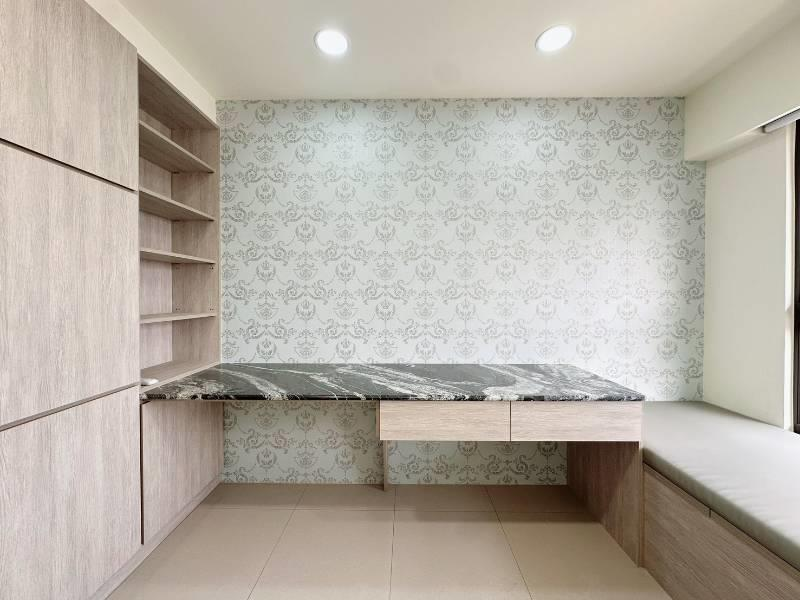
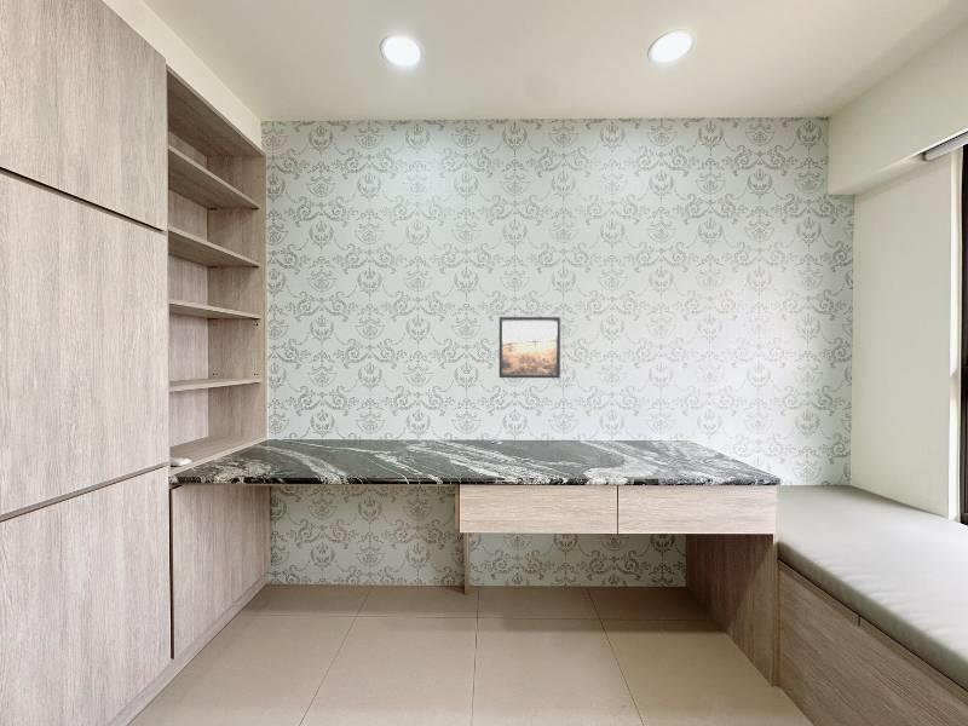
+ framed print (529, 347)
